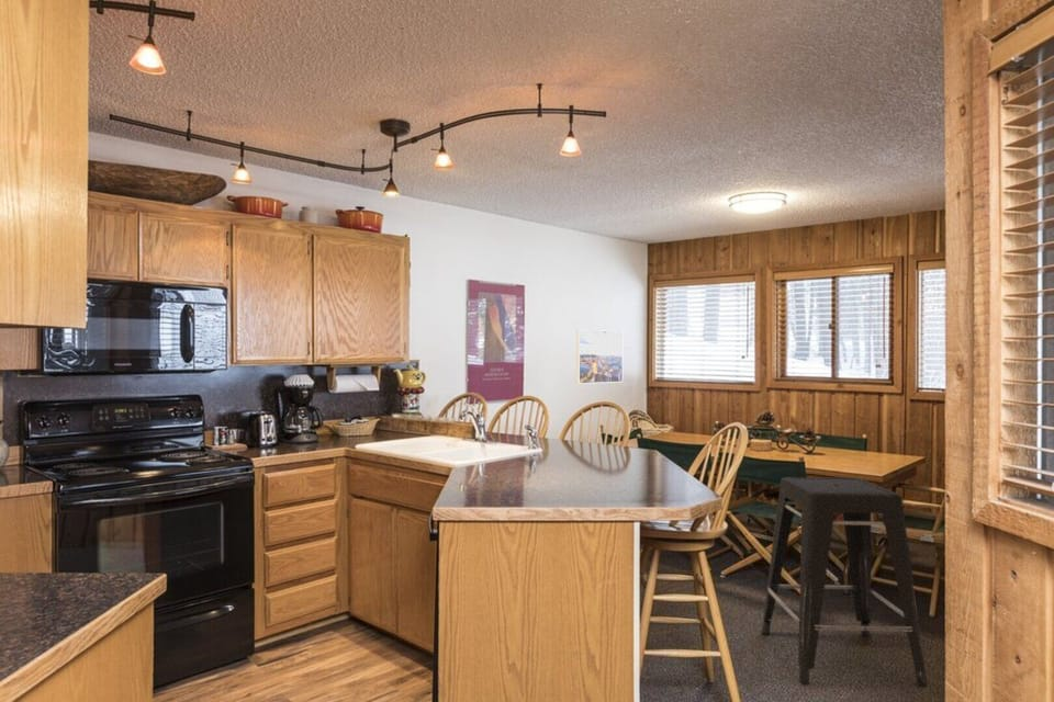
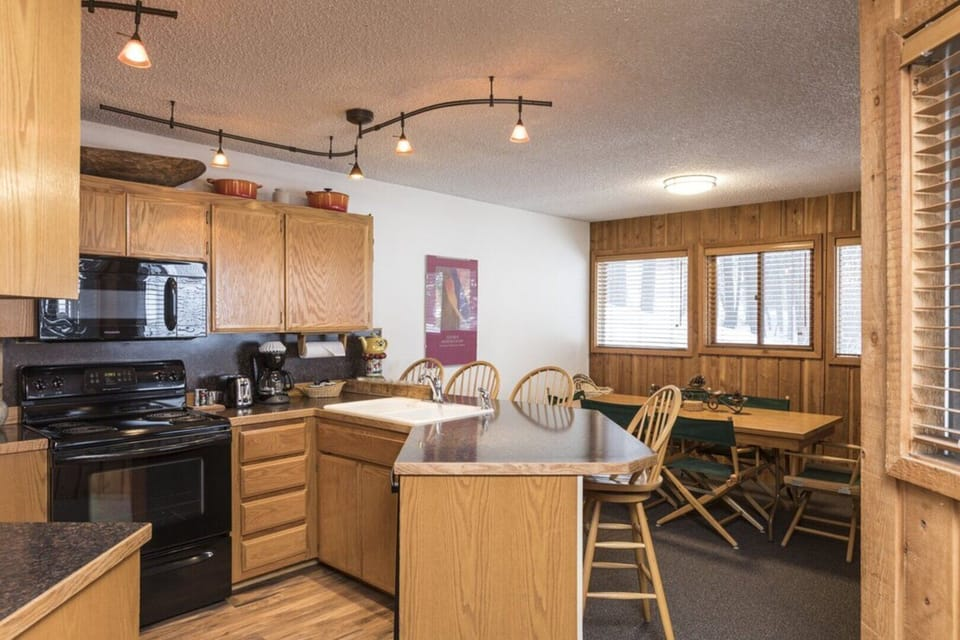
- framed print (599, 356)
- stool (826, 570)
